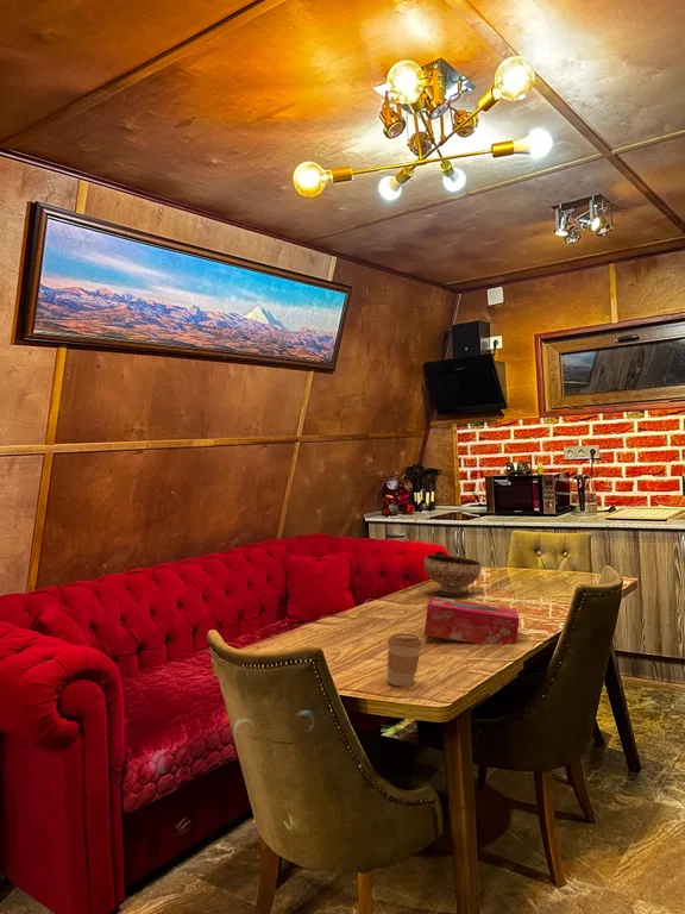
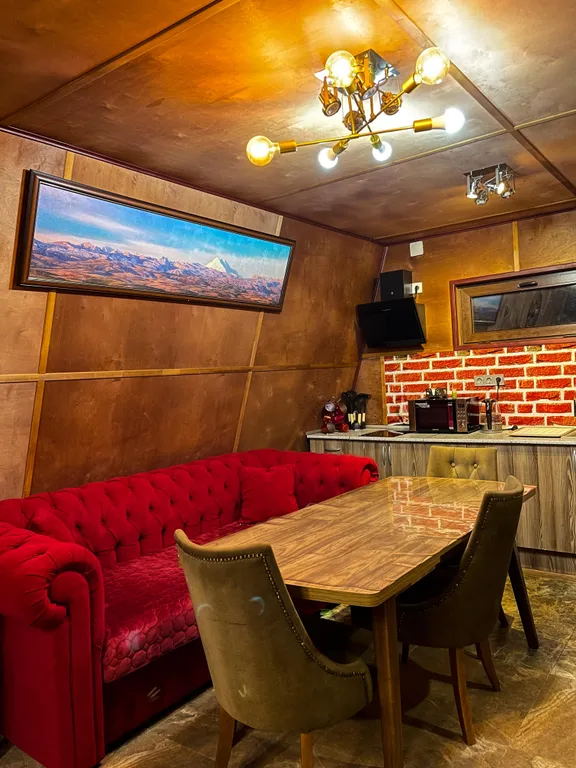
- coffee cup (402, 658)
- bowl (451, 576)
- tissue box (471, 621)
